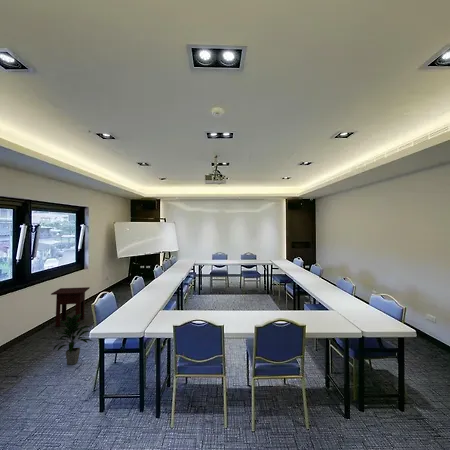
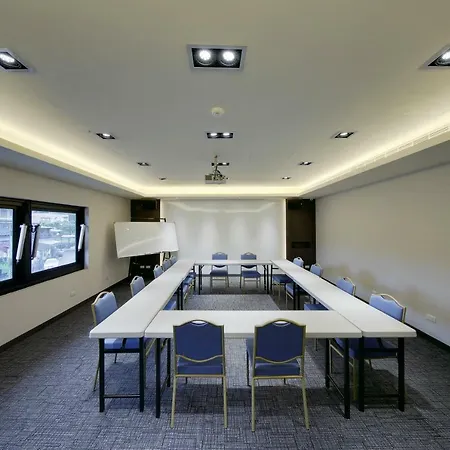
- side table (71, 303)
- indoor plant (72, 337)
